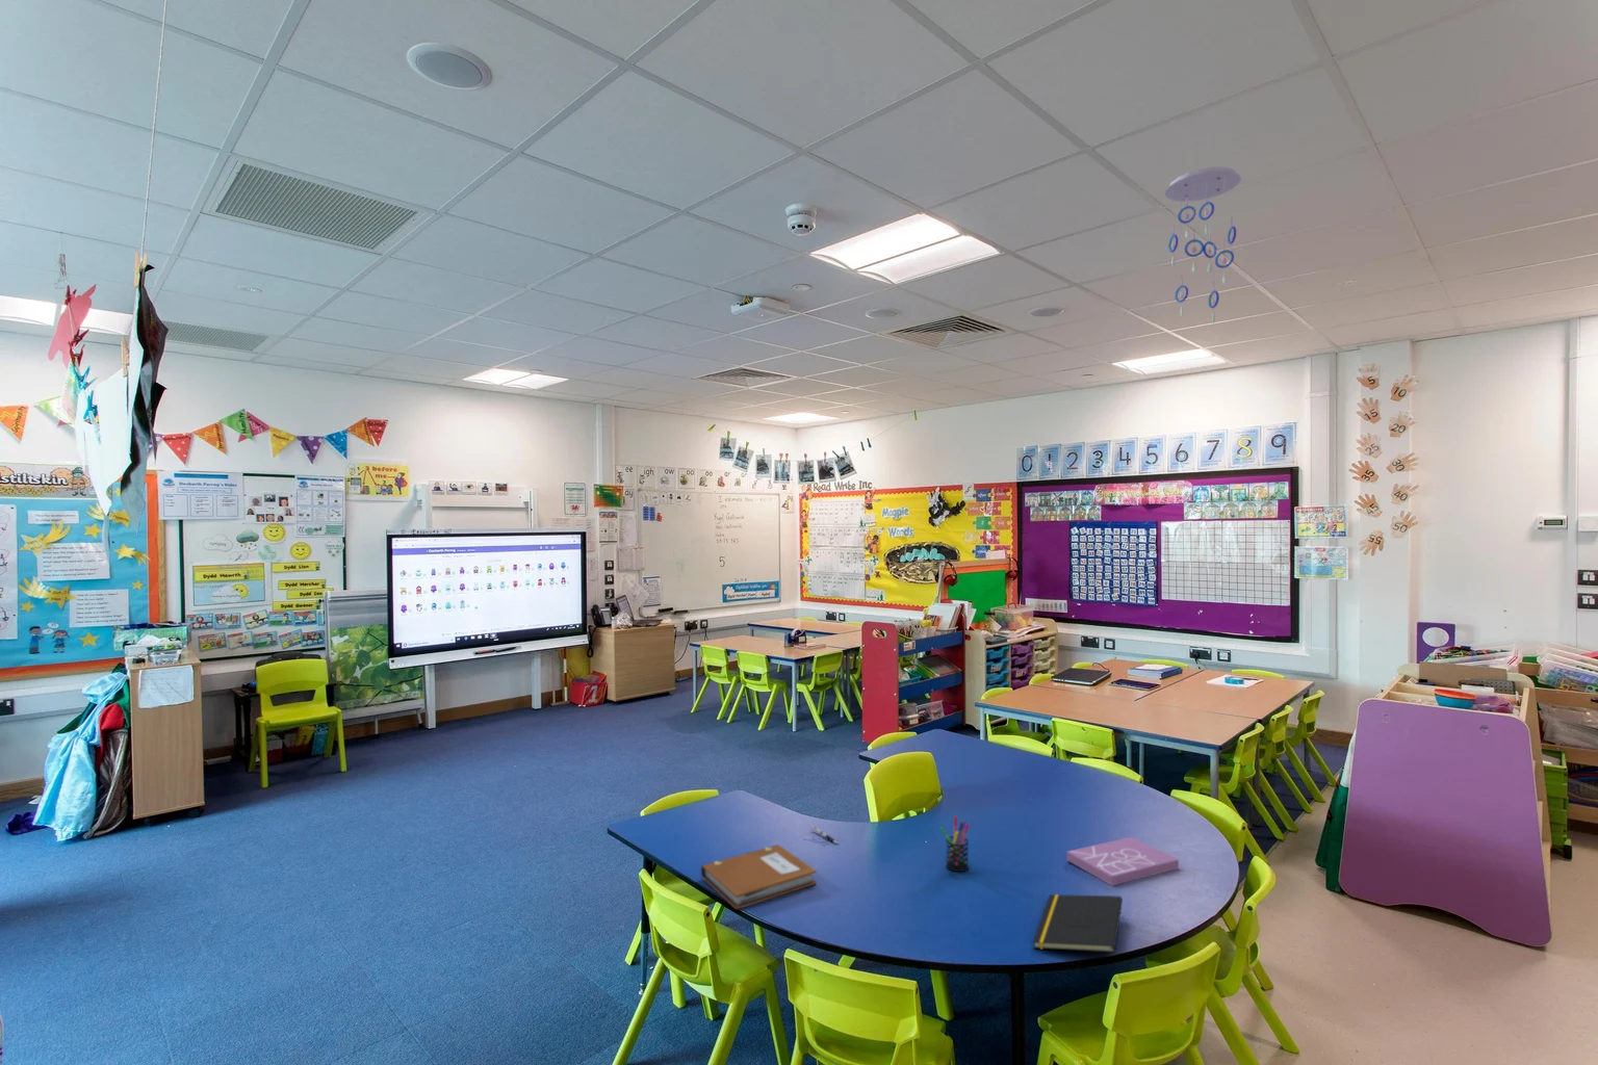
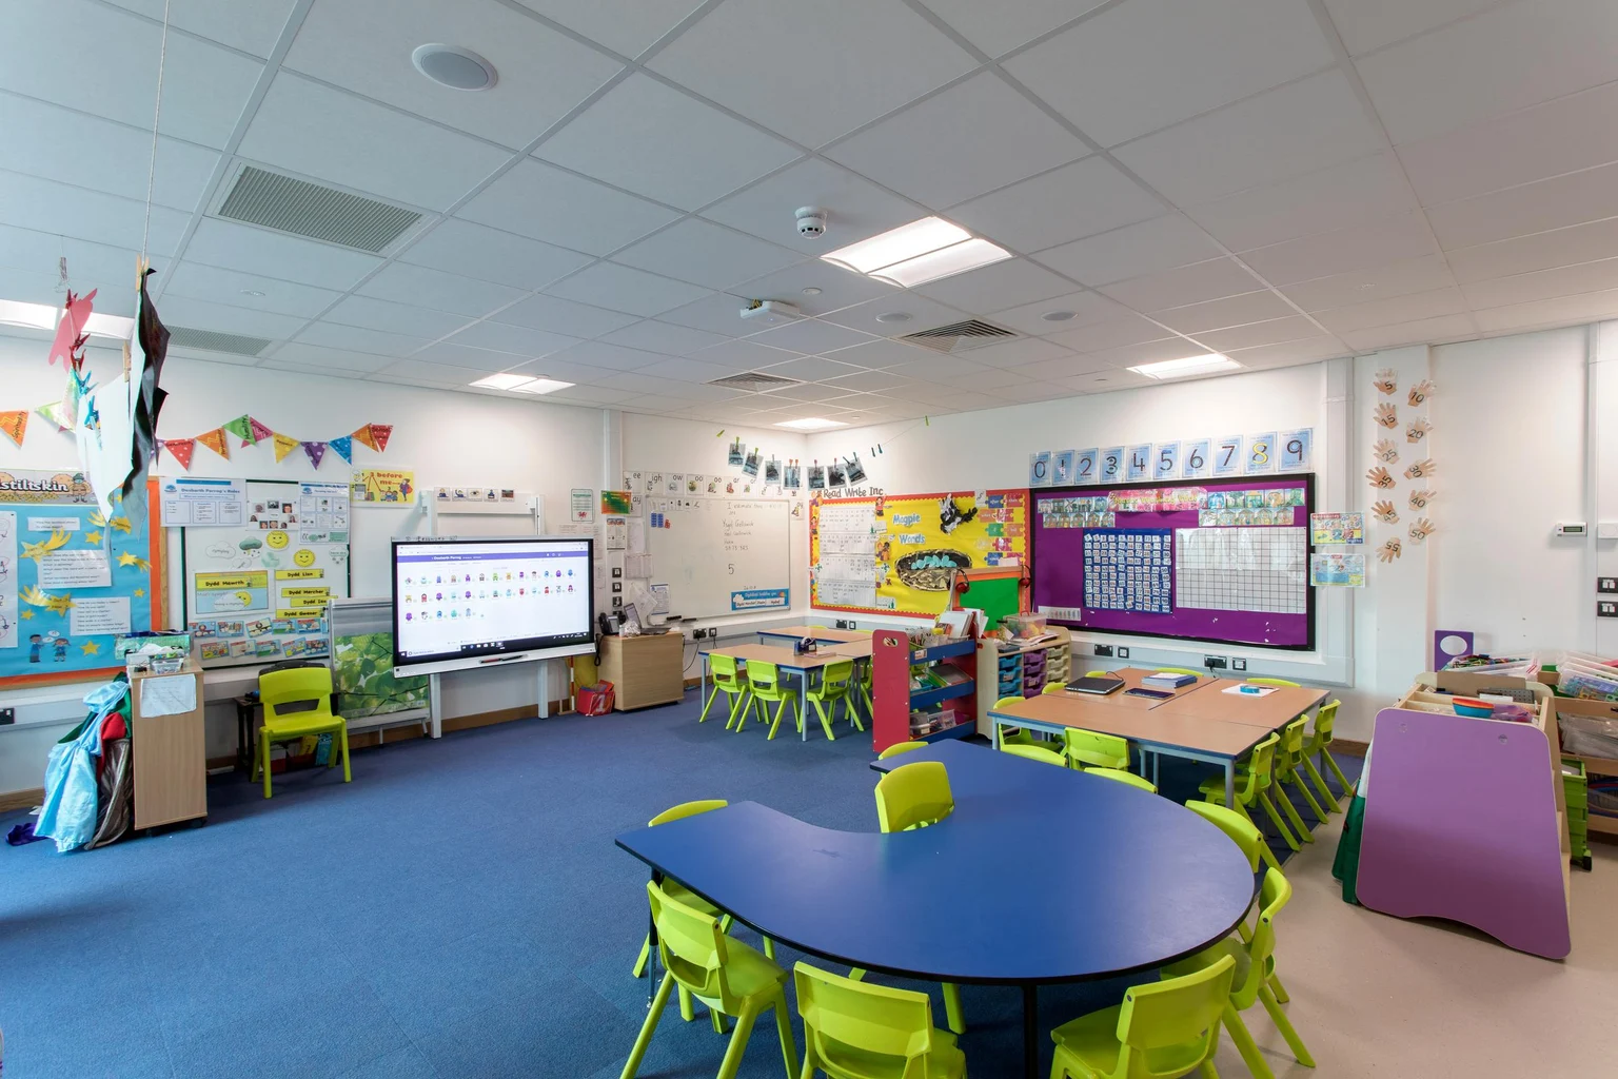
- ceiling mobile (1202, 251)
- pen holder (954, 843)
- notepad (1078, 920)
- notebook (760, 872)
- pen (824, 834)
- book (1121, 859)
